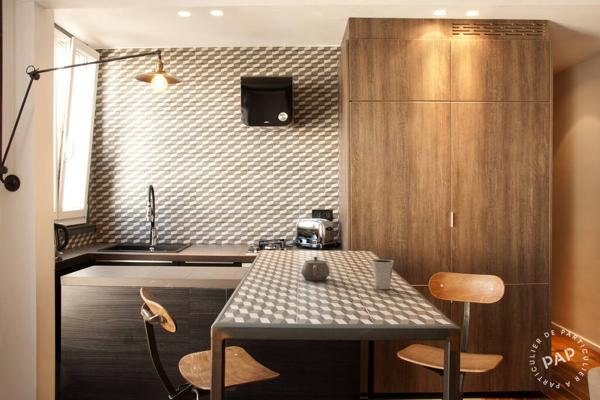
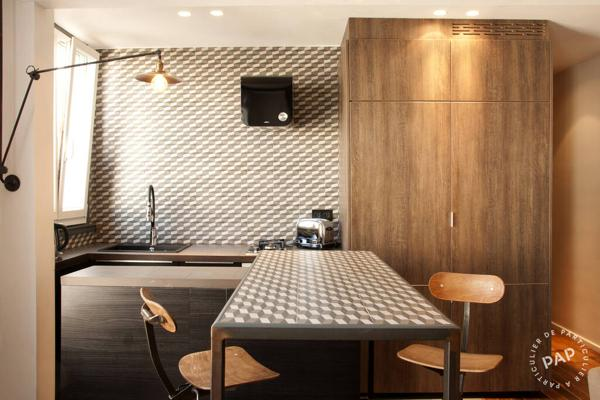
- dixie cup (382, 274)
- teapot (315, 267)
